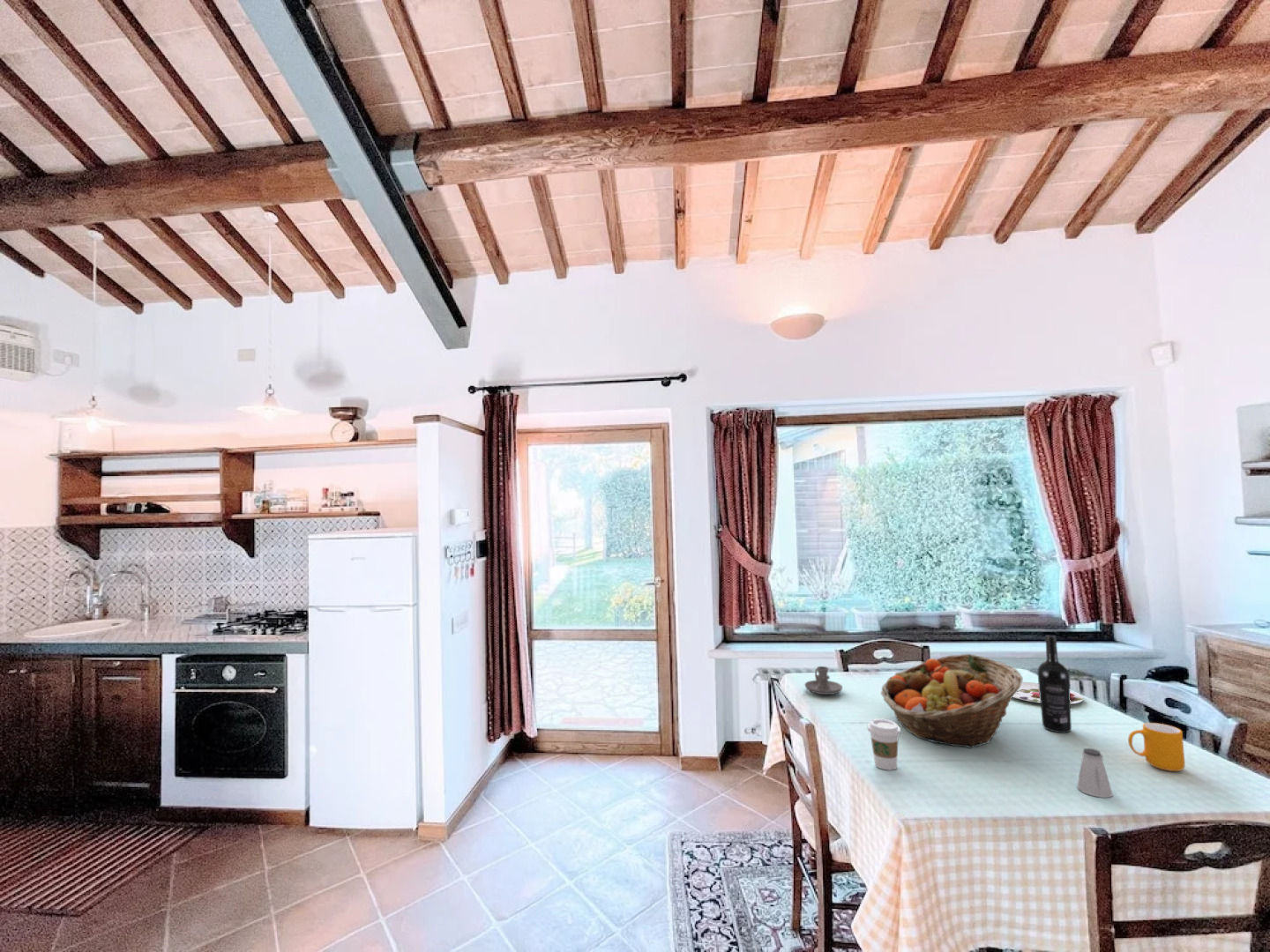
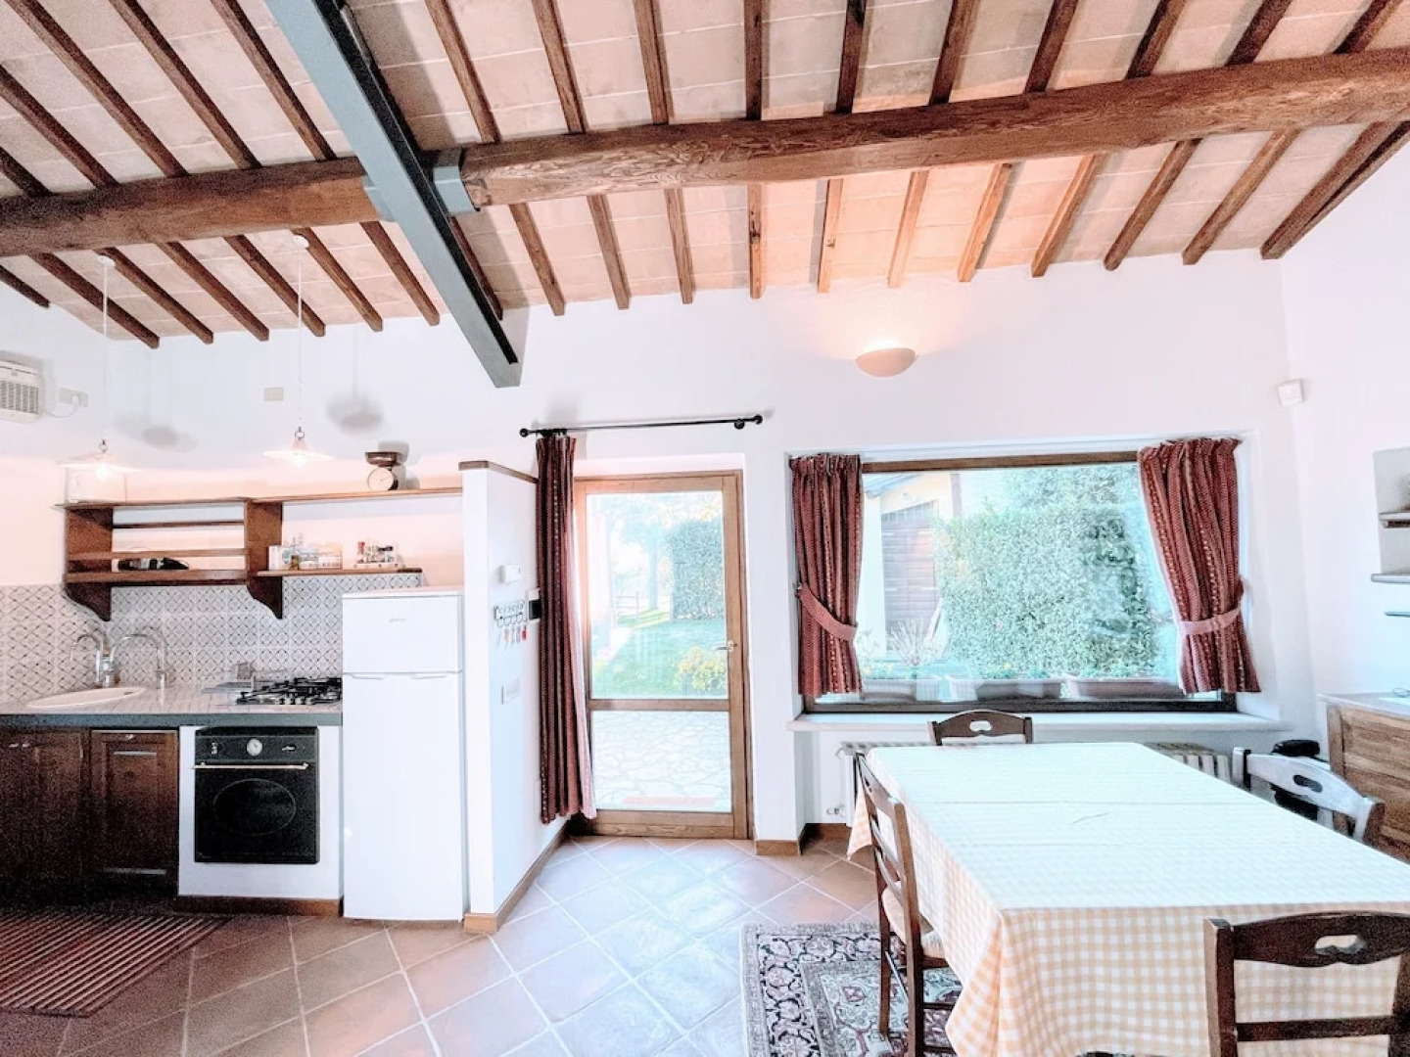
- saltshaker (1093, 770)
- candle holder (821, 678)
- wine bottle (1053, 681)
- coffee cup (885, 744)
- fruit basket (948, 695)
- plate (1039, 692)
- mug (1154, 747)
